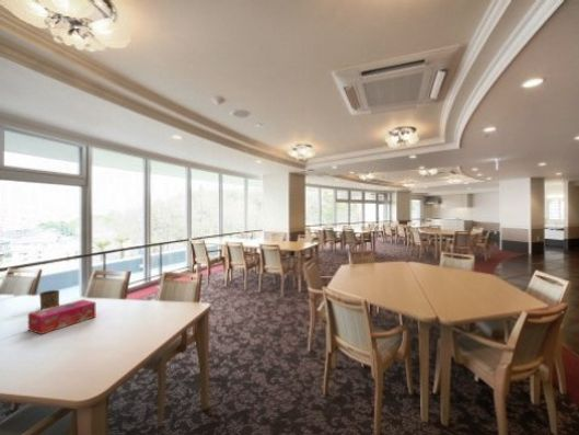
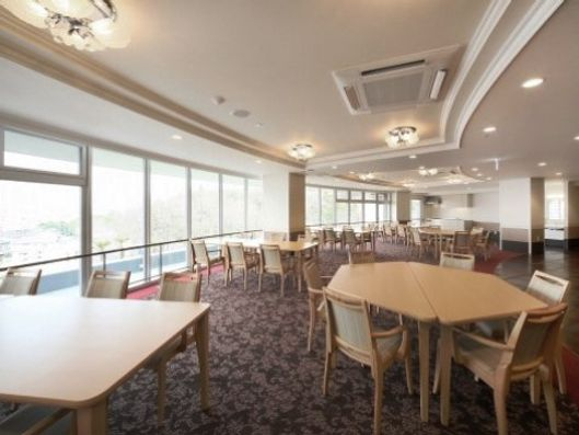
- tissue box (63, 314)
- cup (49, 299)
